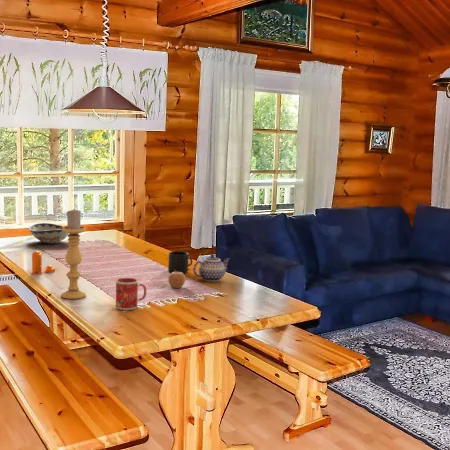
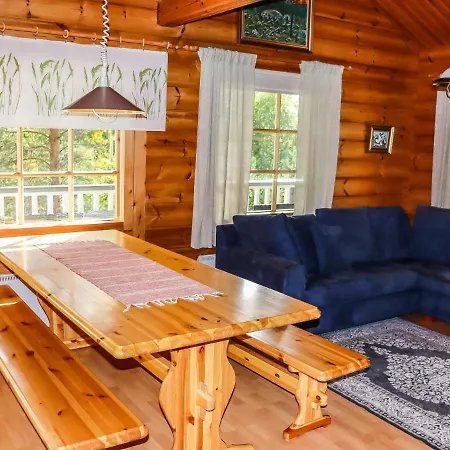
- fruit (176, 278)
- decorative bowl (50, 234)
- mug (131, 293)
- pepper shaker (41, 261)
- teapot (212, 266)
- mug (180, 262)
- candle holder (73, 252)
